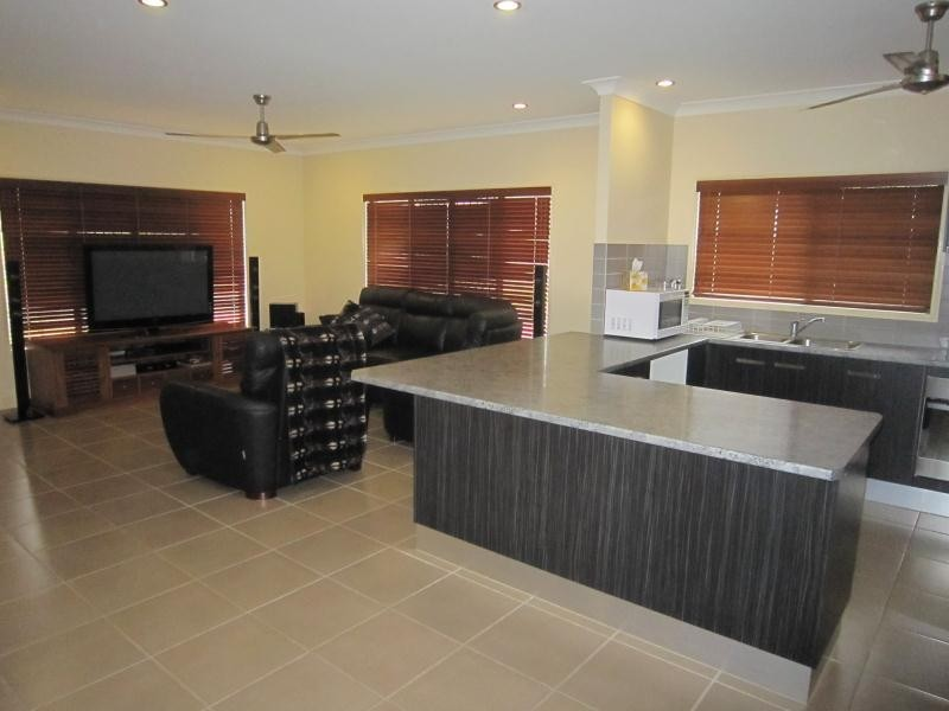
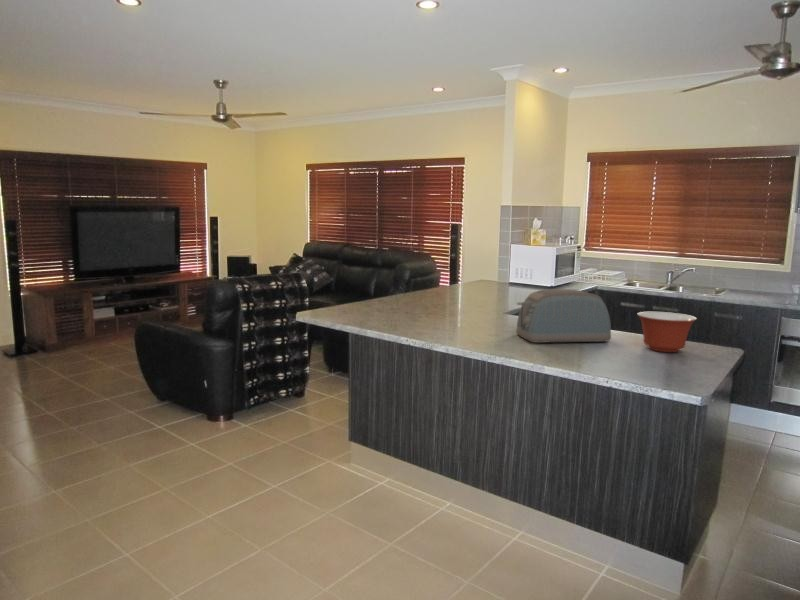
+ toaster (560, 314)
+ mixing bowl (664, 332)
